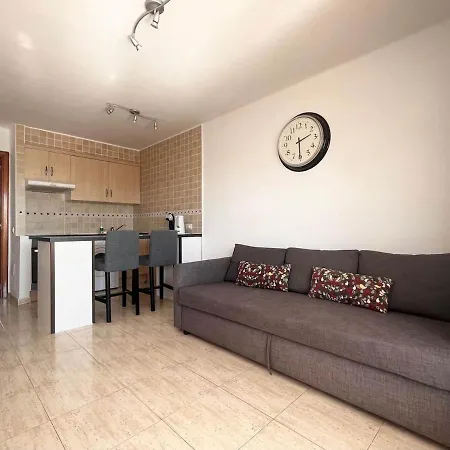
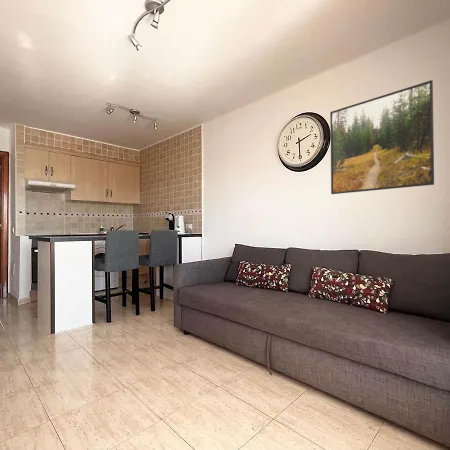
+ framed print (376, 144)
